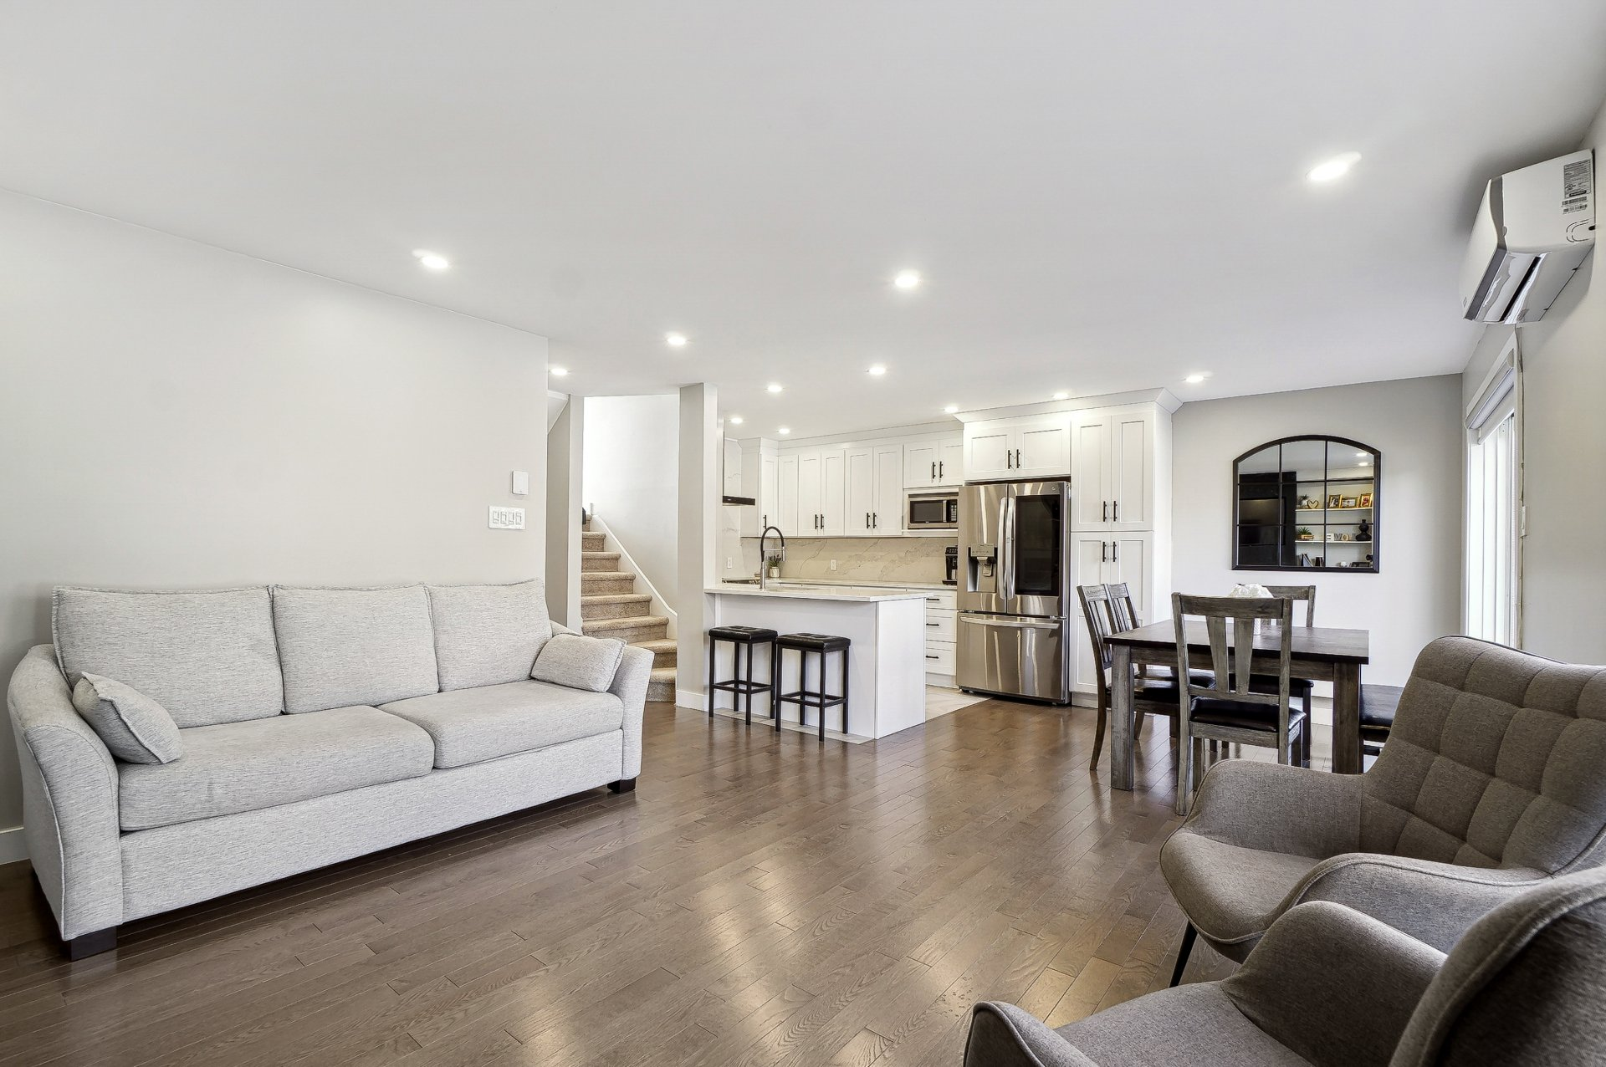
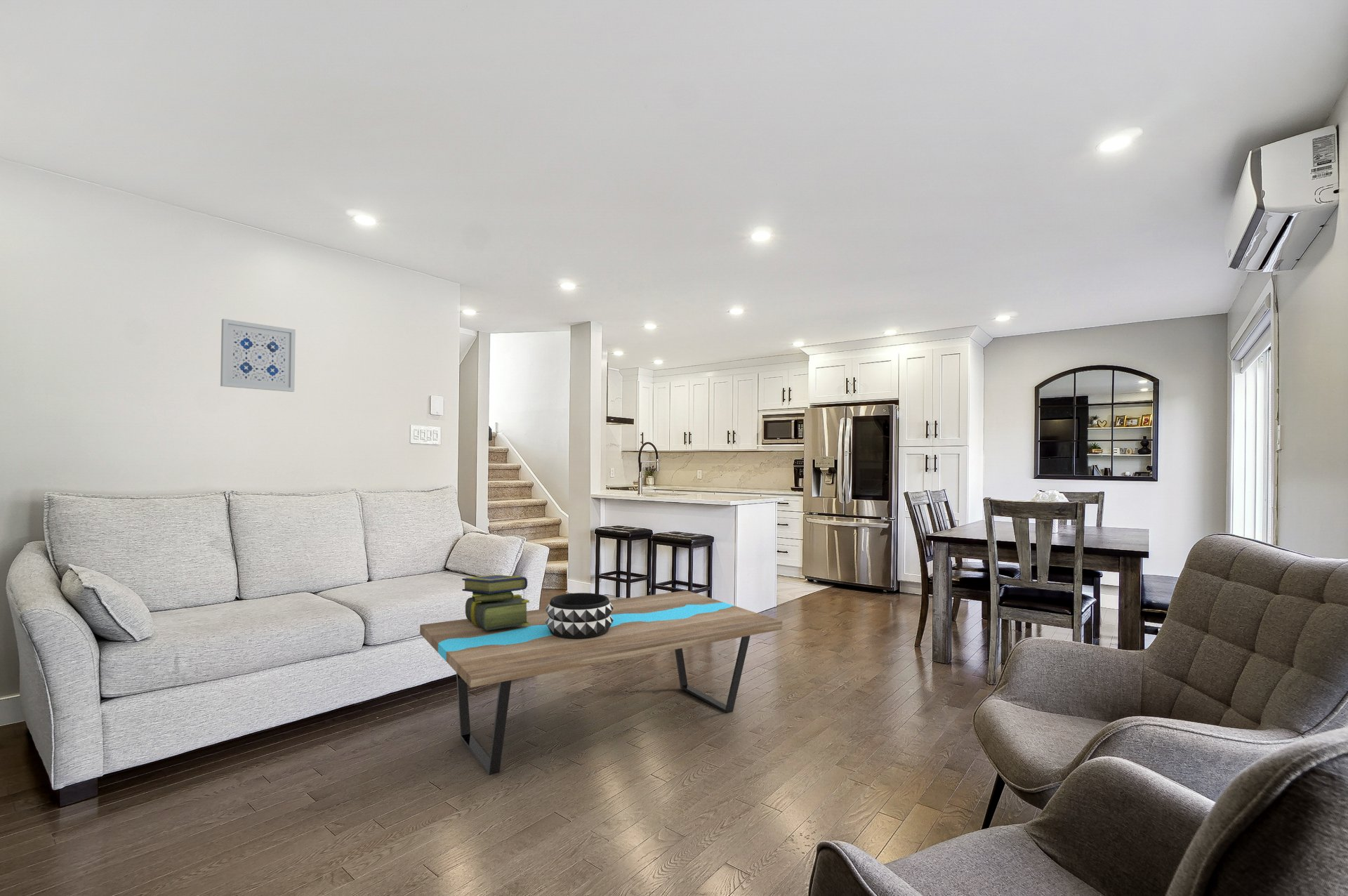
+ stack of books (494, 598)
+ decorative bowl (579, 614)
+ coffee table (601, 663)
+ wall art (259, 357)
